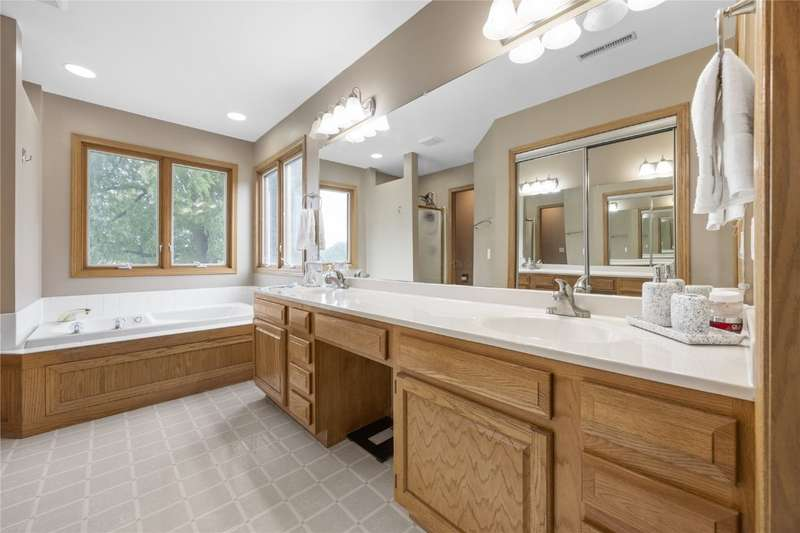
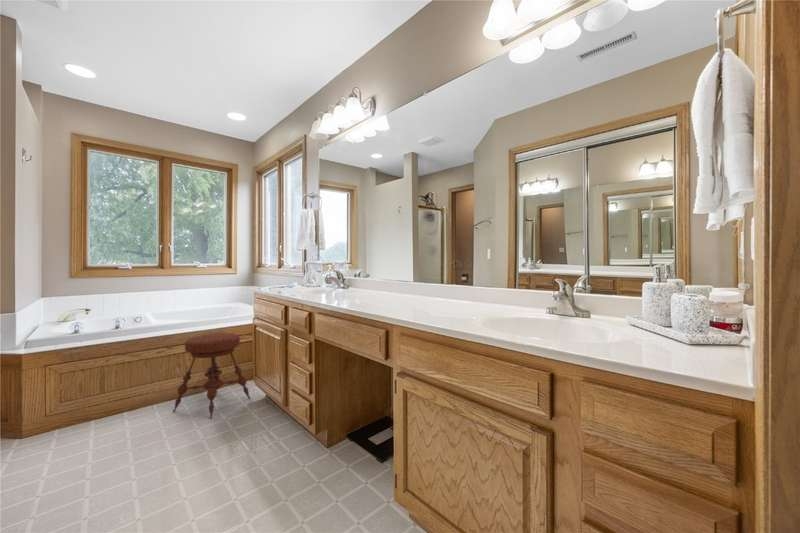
+ stool (213, 370)
